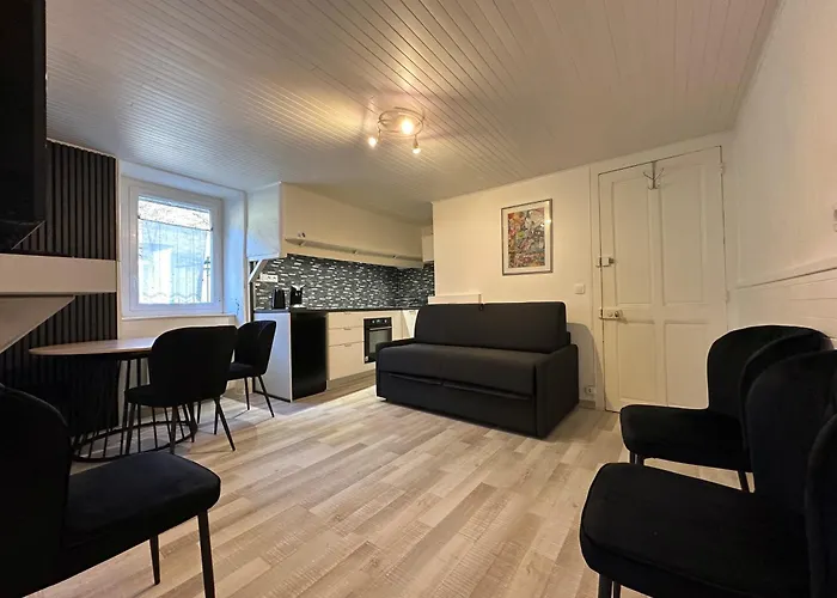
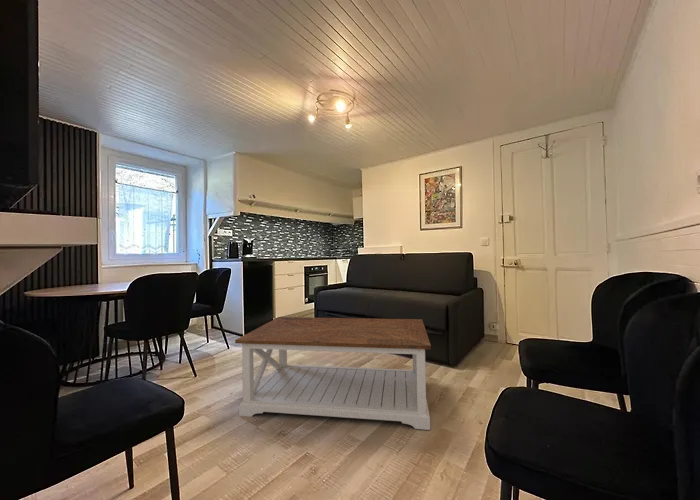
+ coffee table (339, 367)
